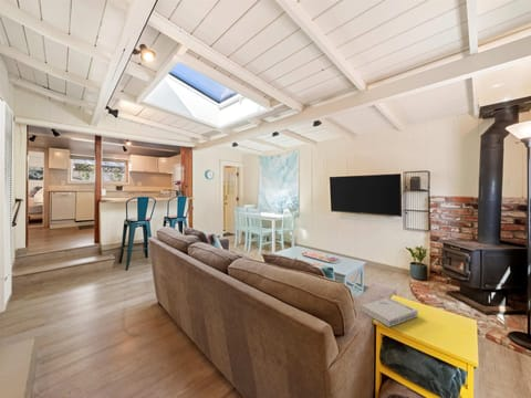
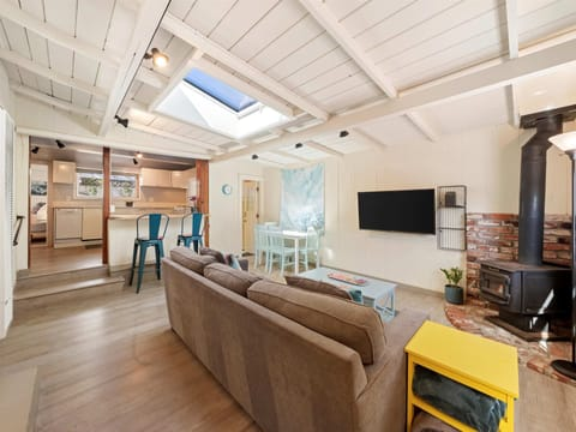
- book (388, 311)
